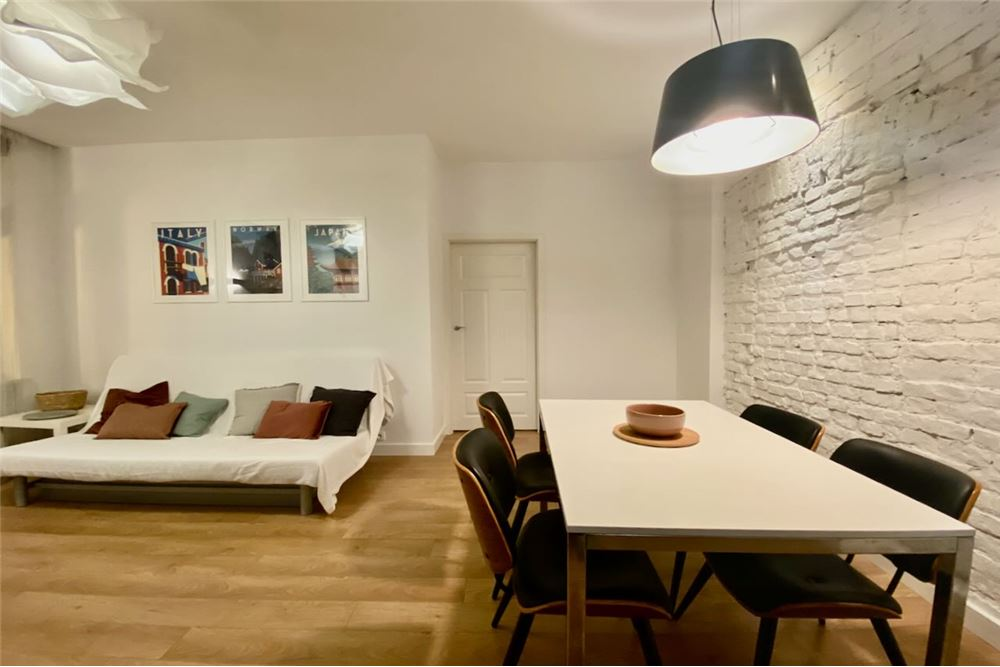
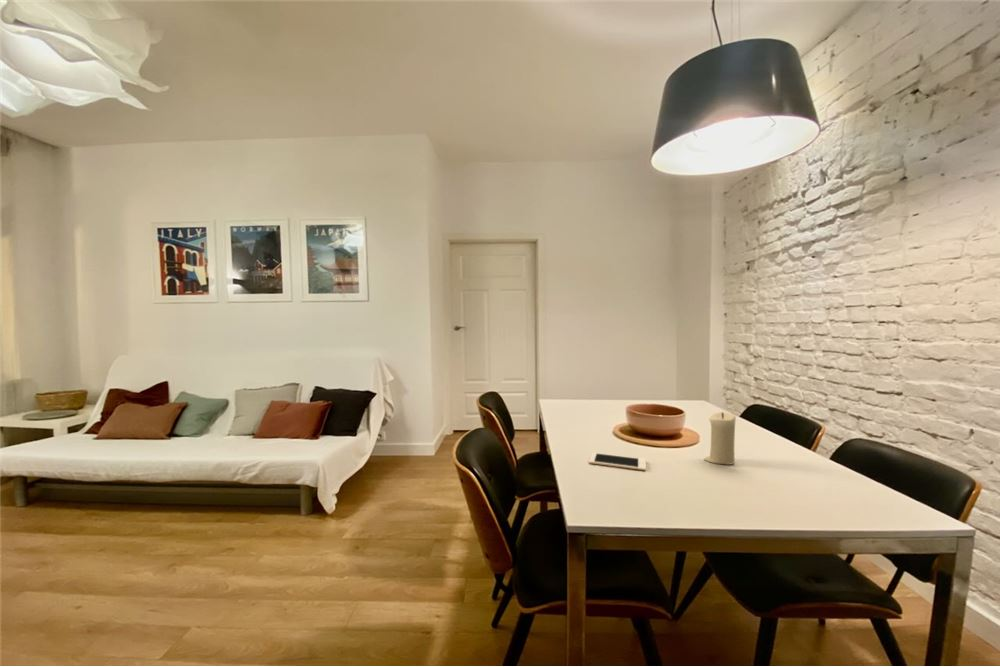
+ cell phone (617, 461)
+ candle (721, 436)
